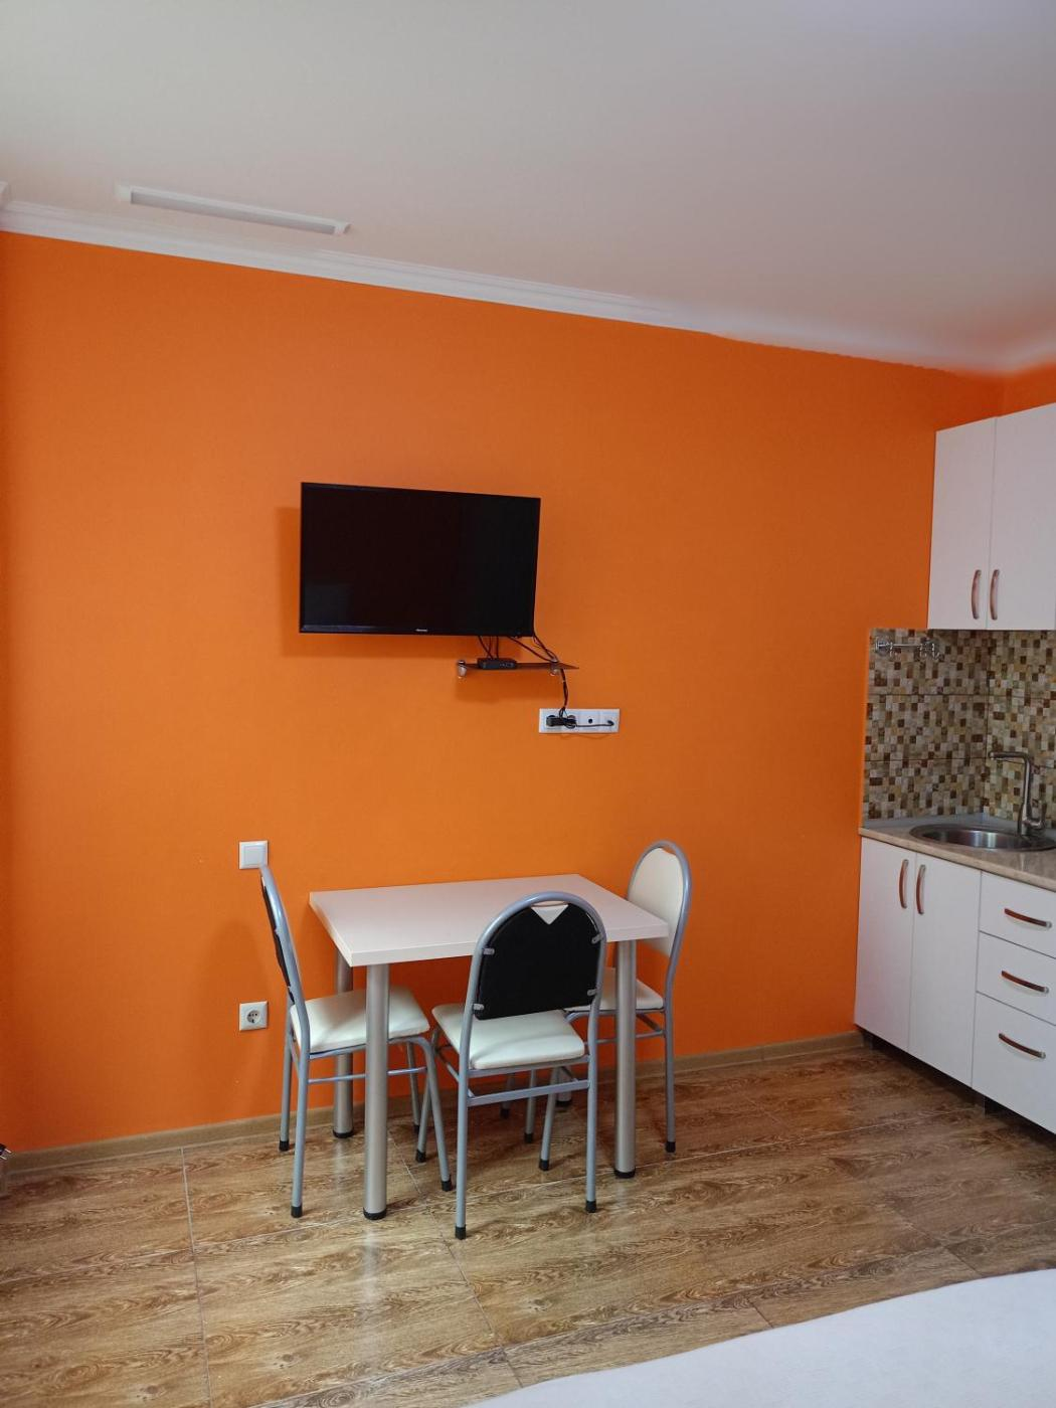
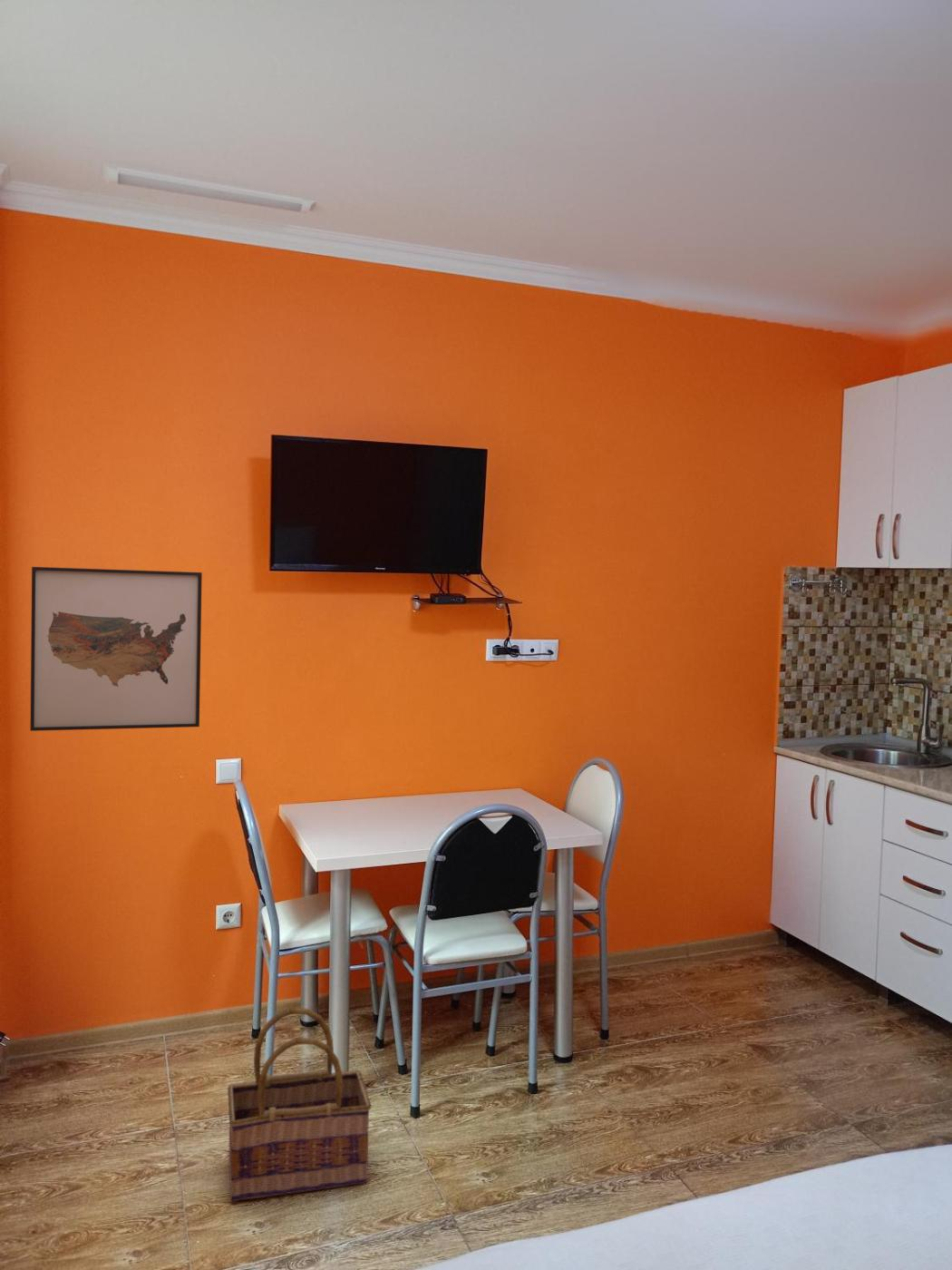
+ wall art (118, 649)
+ basket (298, 1097)
